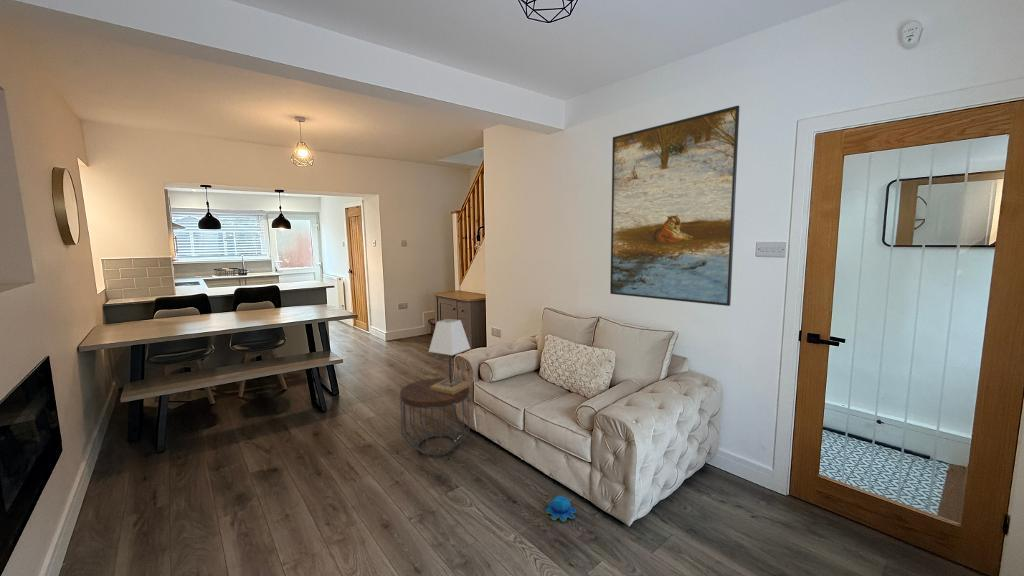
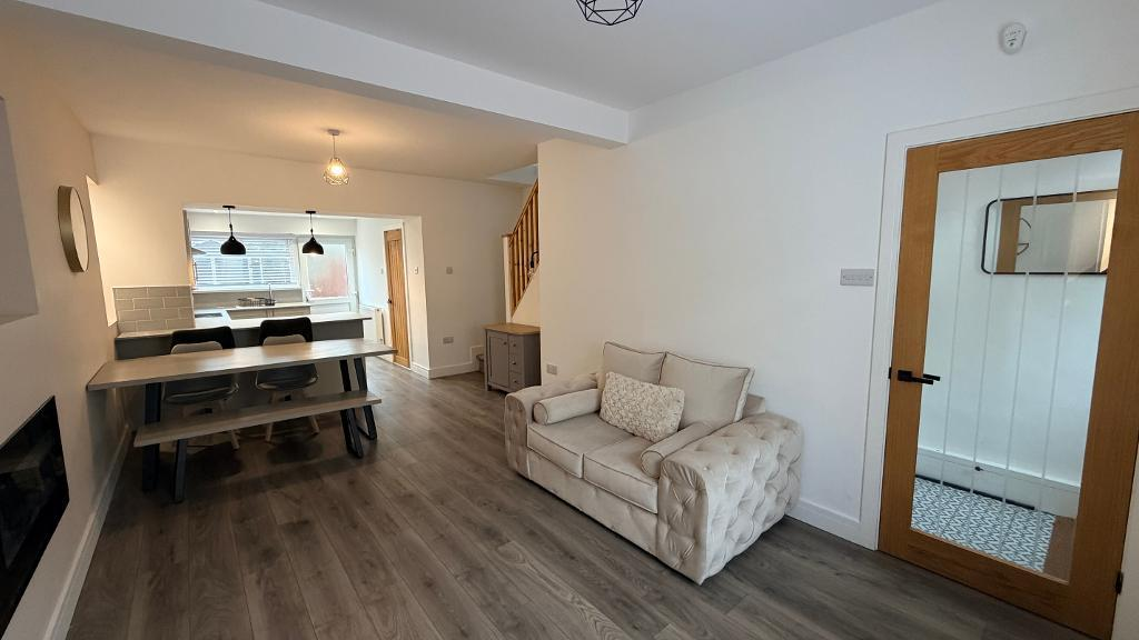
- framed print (665, 213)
- lamp (449, 354)
- plush toy (561, 504)
- side table (432, 417)
